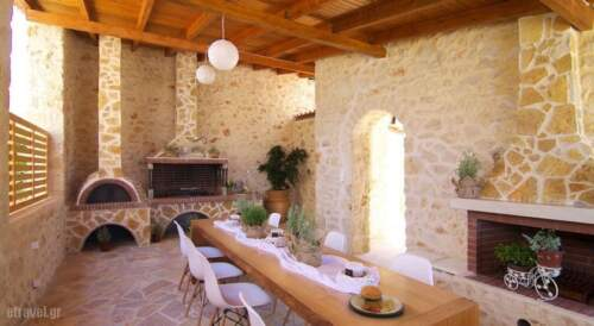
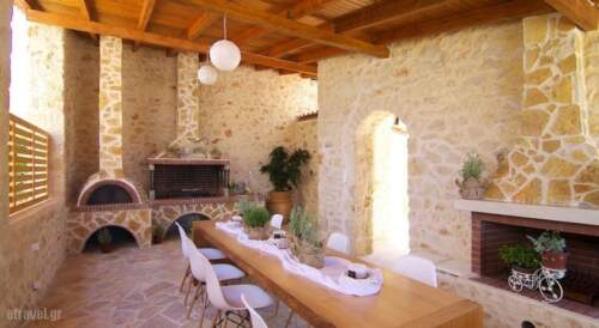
- plate (375, 293)
